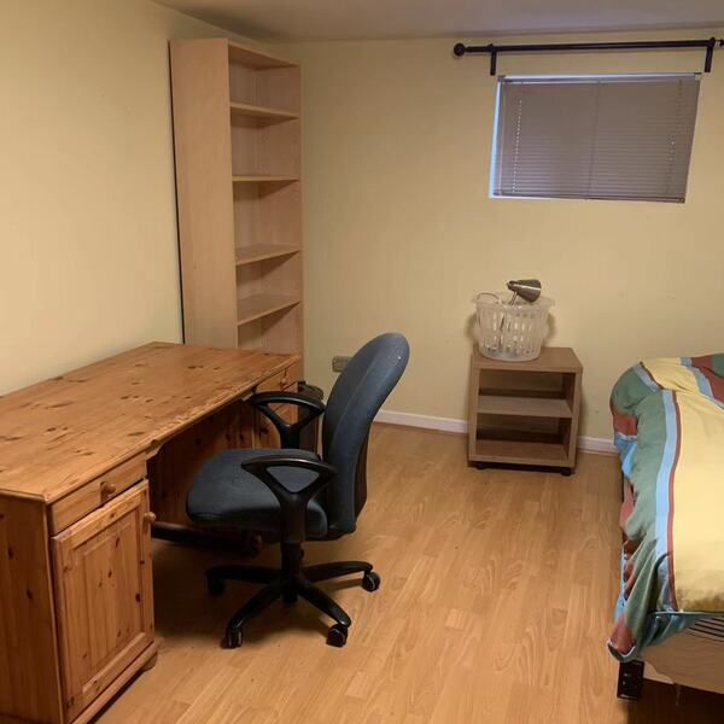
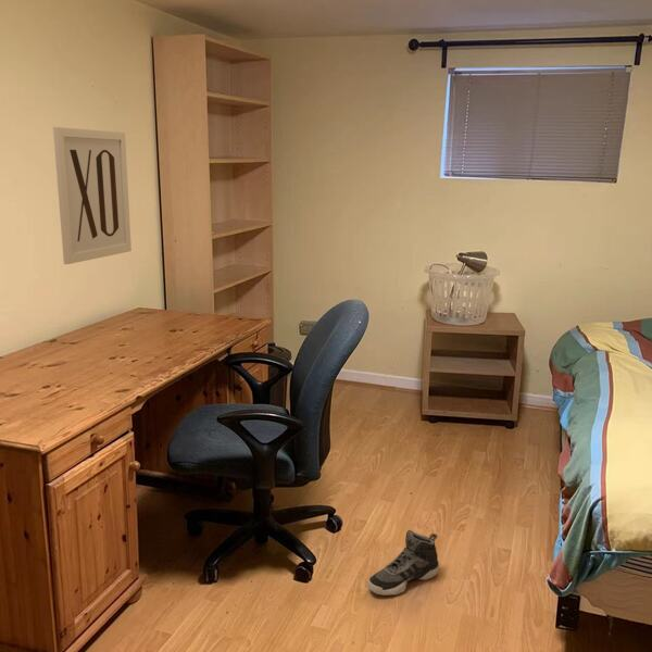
+ wall art (96, 195)
+ sneaker (403, 559)
